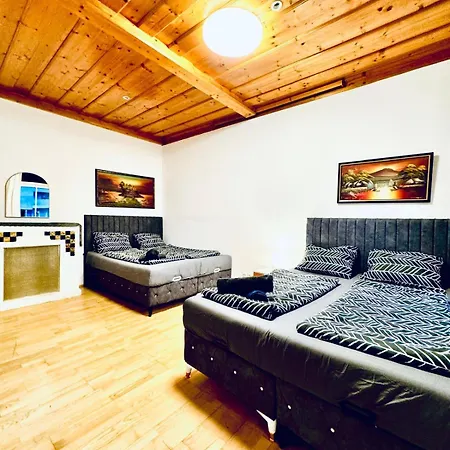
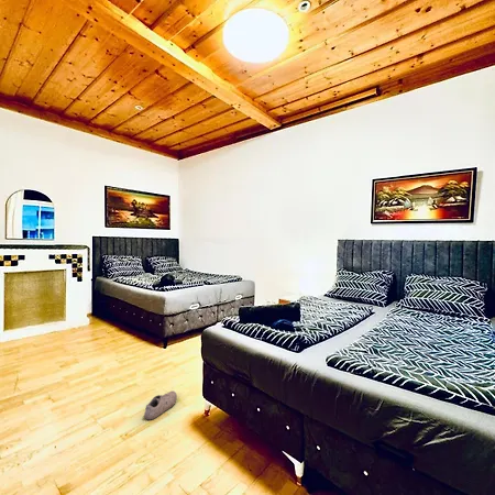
+ shoe (162, 400)
